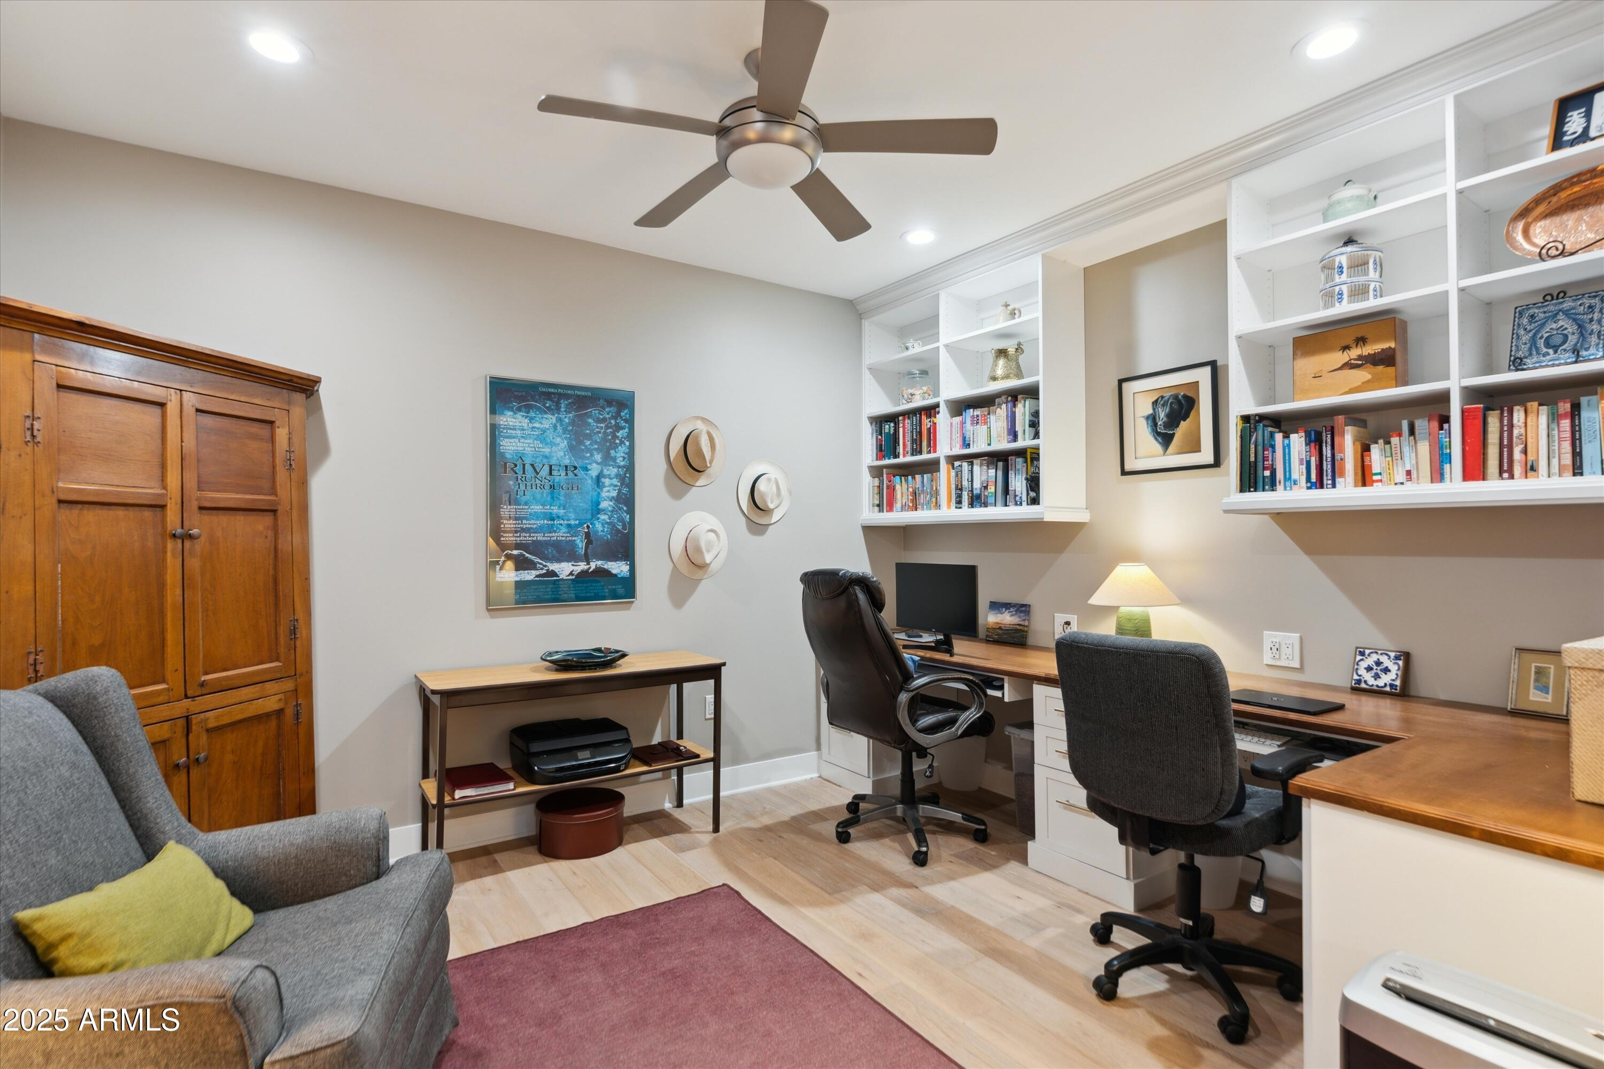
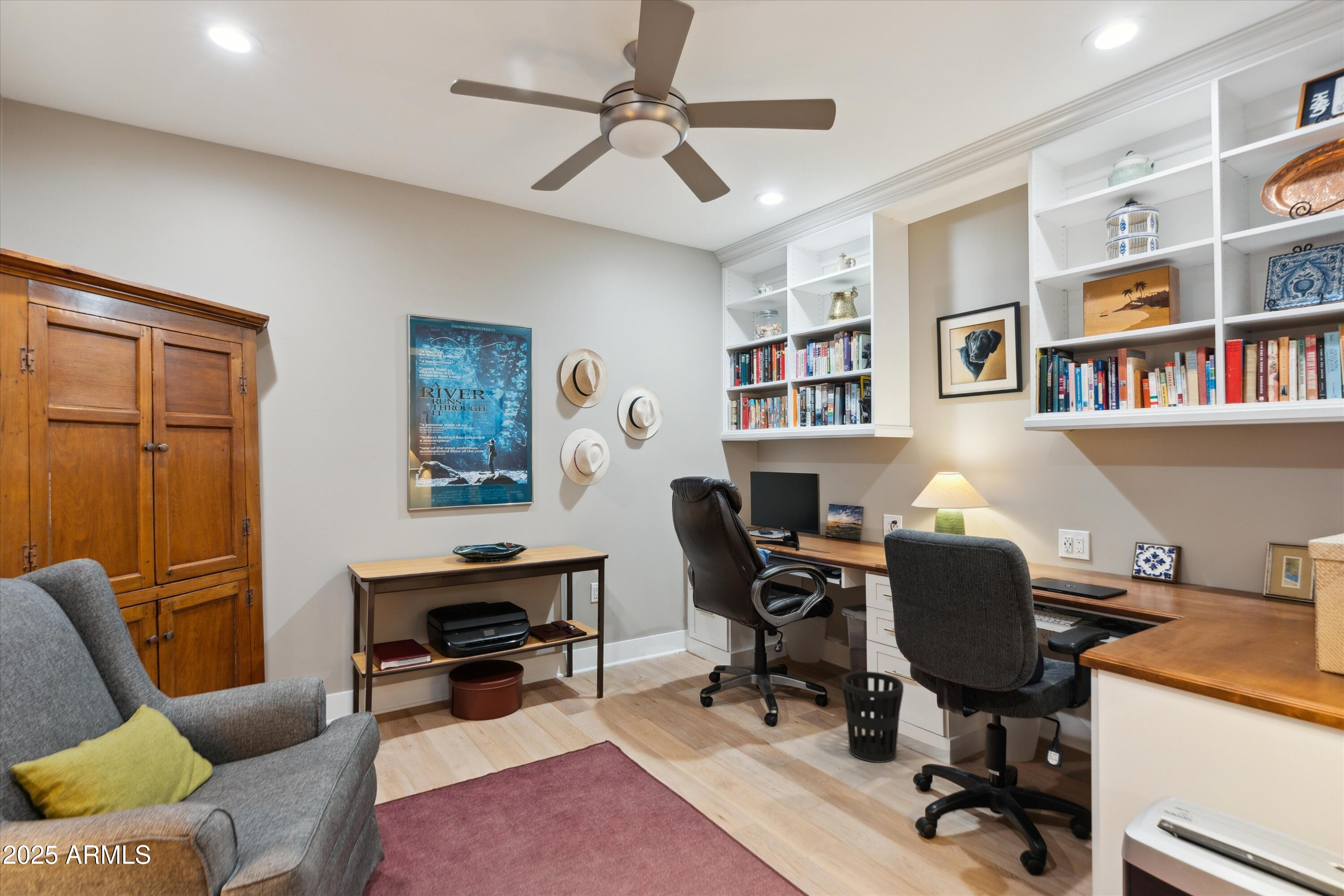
+ wastebasket (874, 716)
